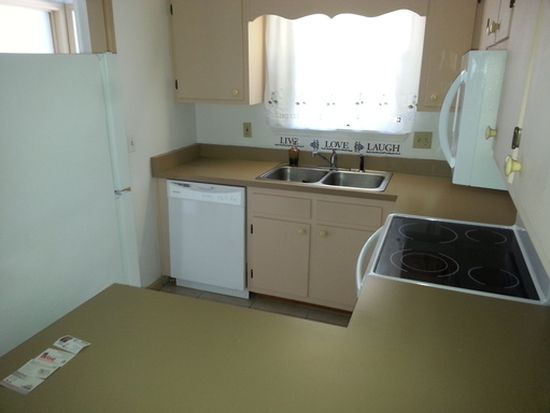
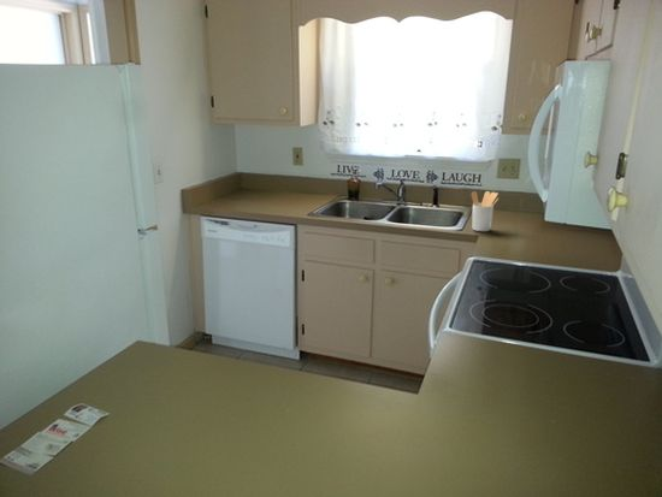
+ utensil holder (484, 209)
